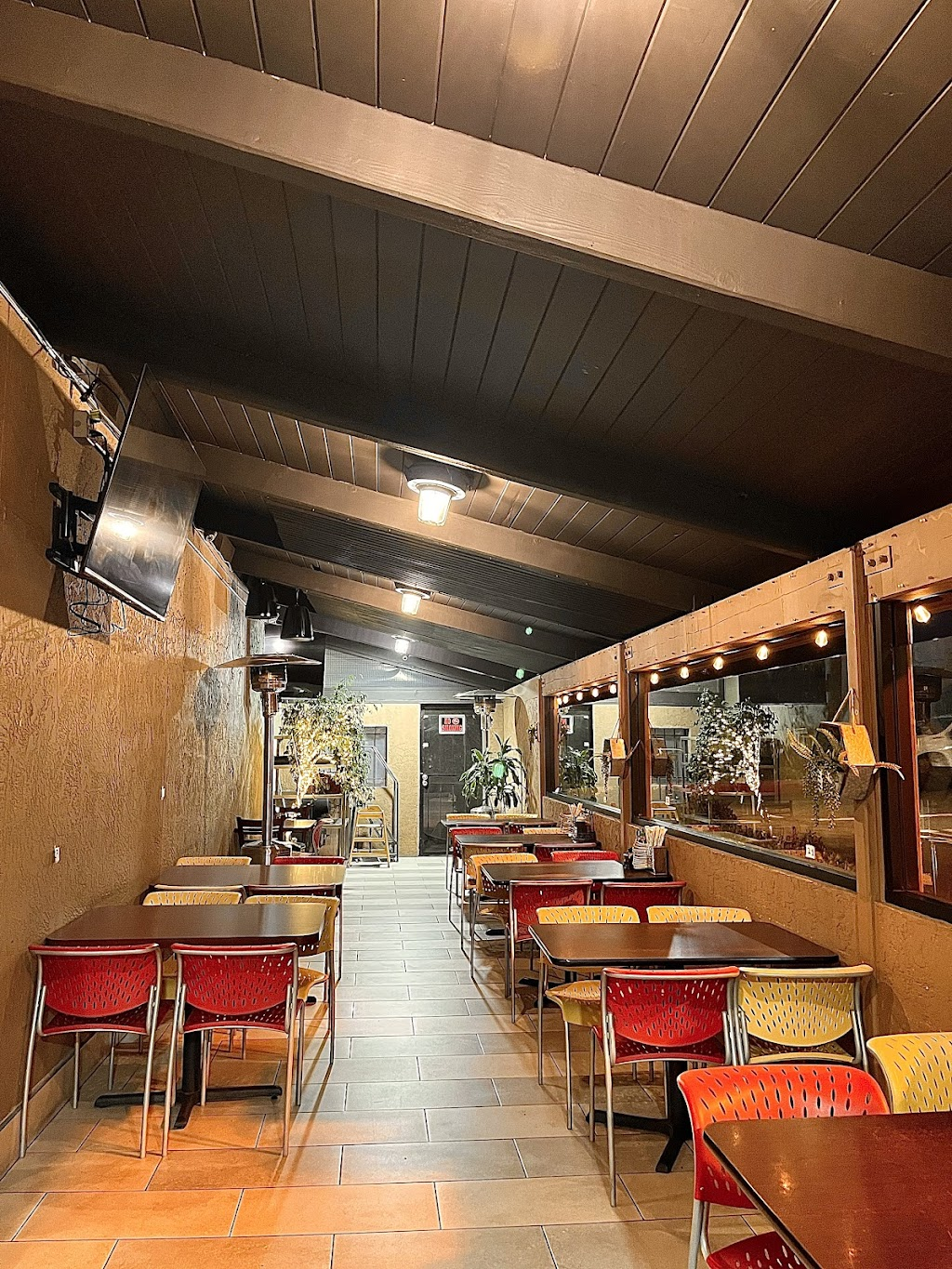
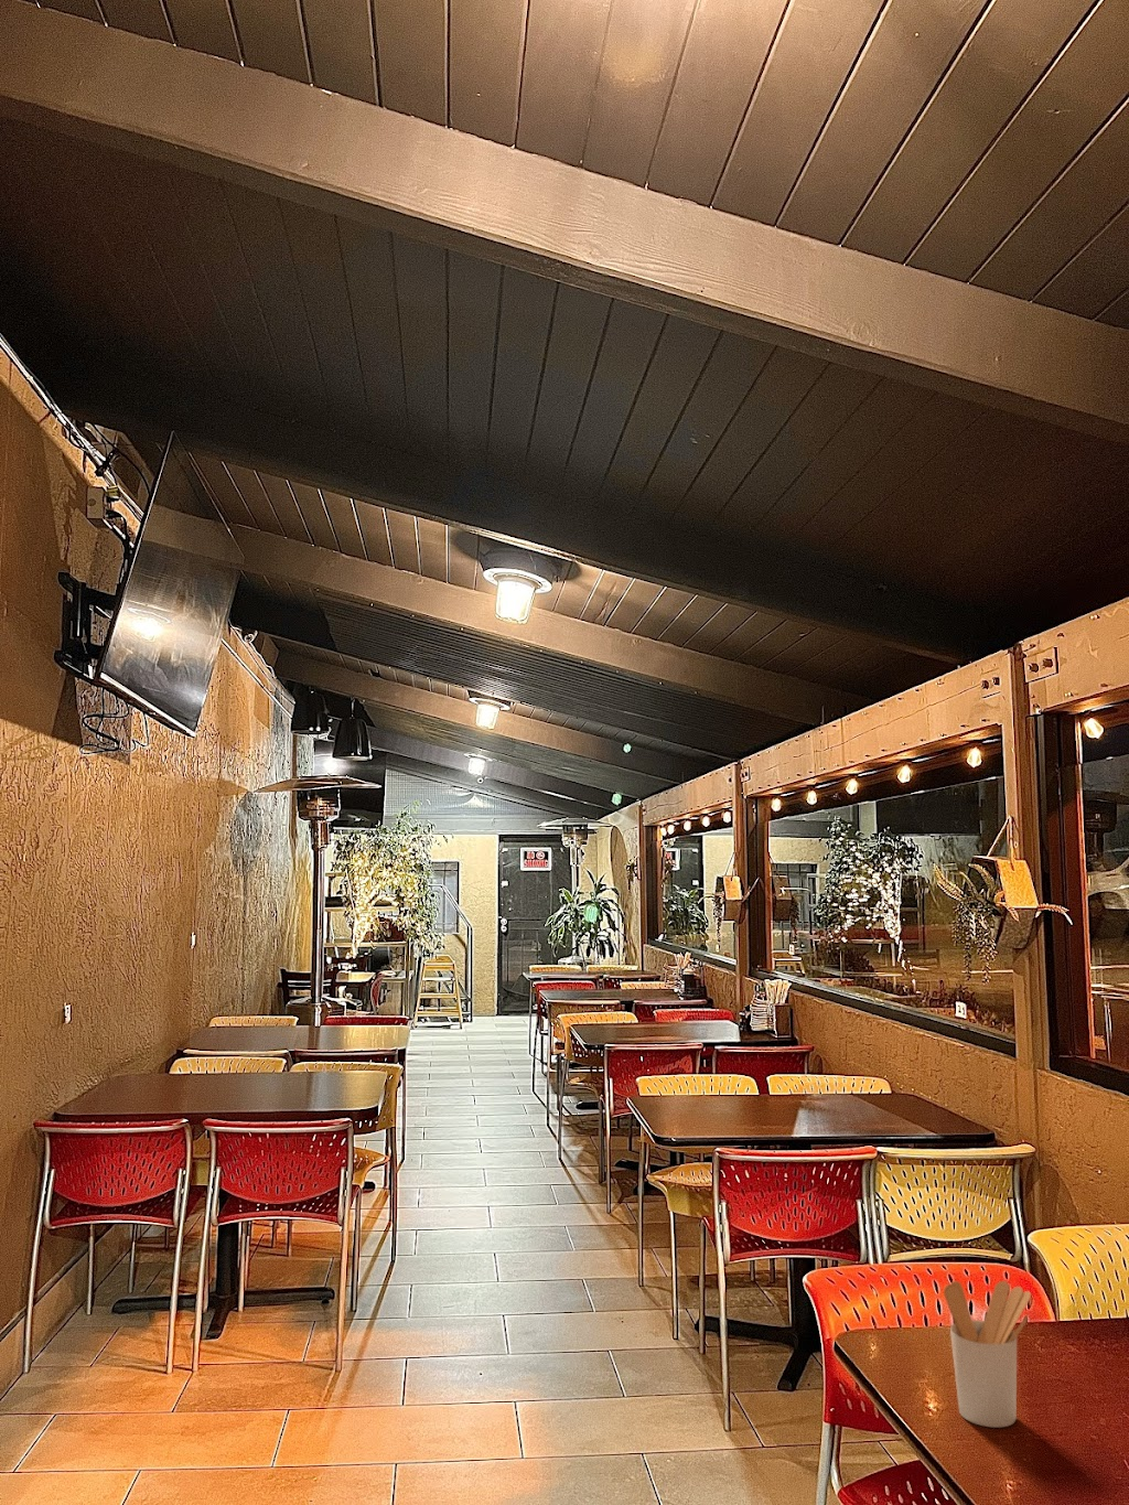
+ utensil holder (994, 1348)
